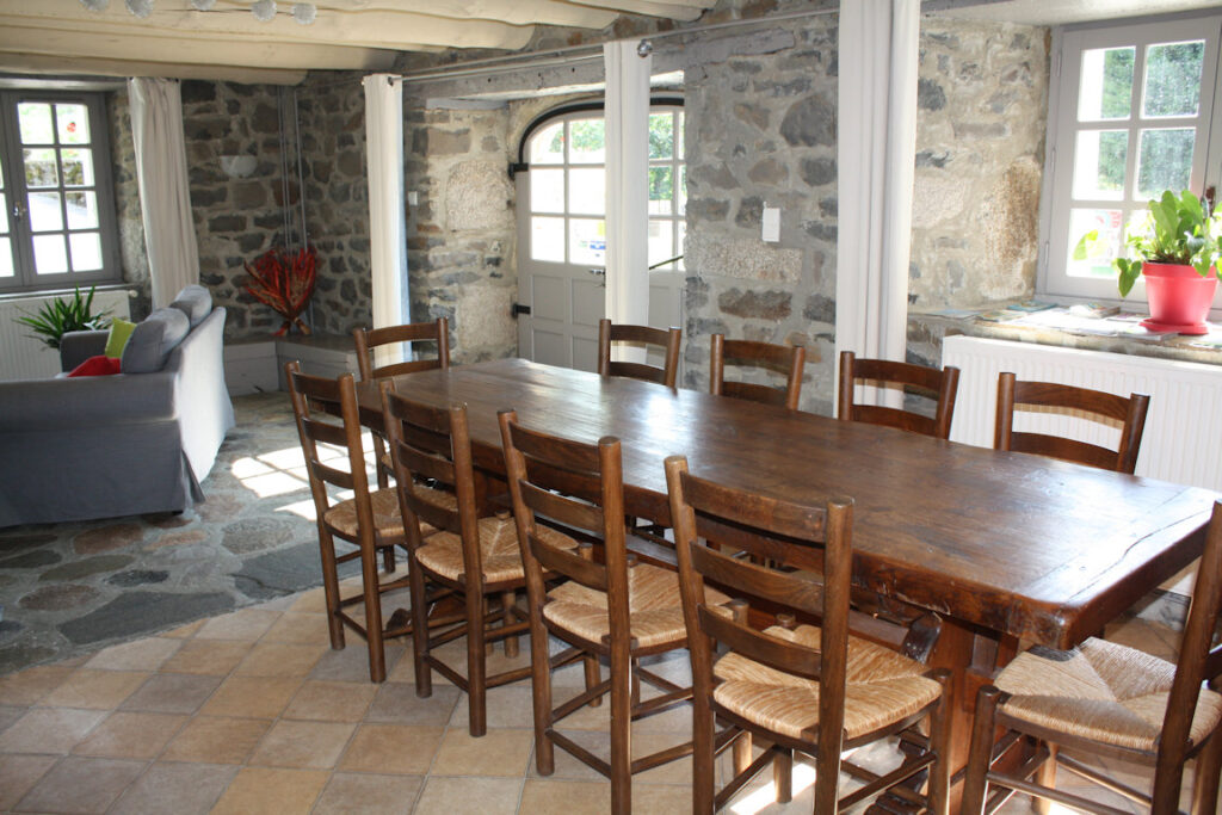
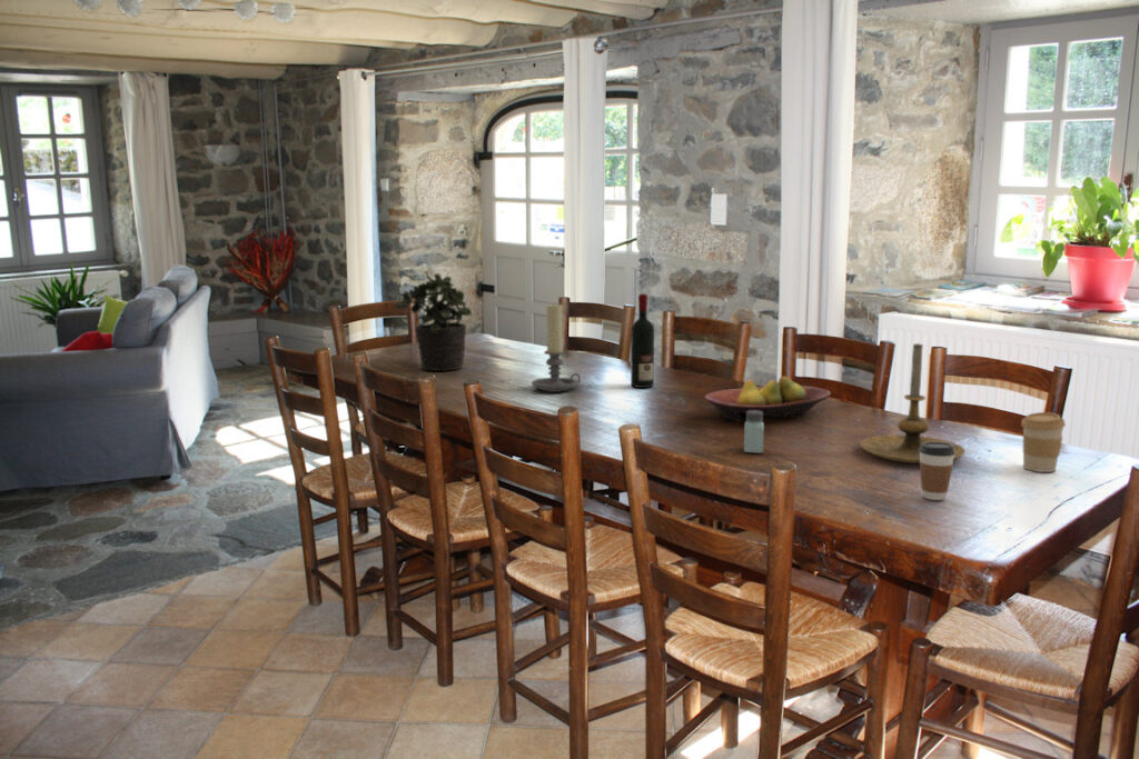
+ coffee cup (935, 470)
+ candle holder (914, 398)
+ fruit bowl (767, 396)
+ coffee cup (1041, 441)
+ alcohol (642, 340)
+ potted plant (436, 319)
+ saltshaker (754, 431)
+ candle holder (558, 346)
